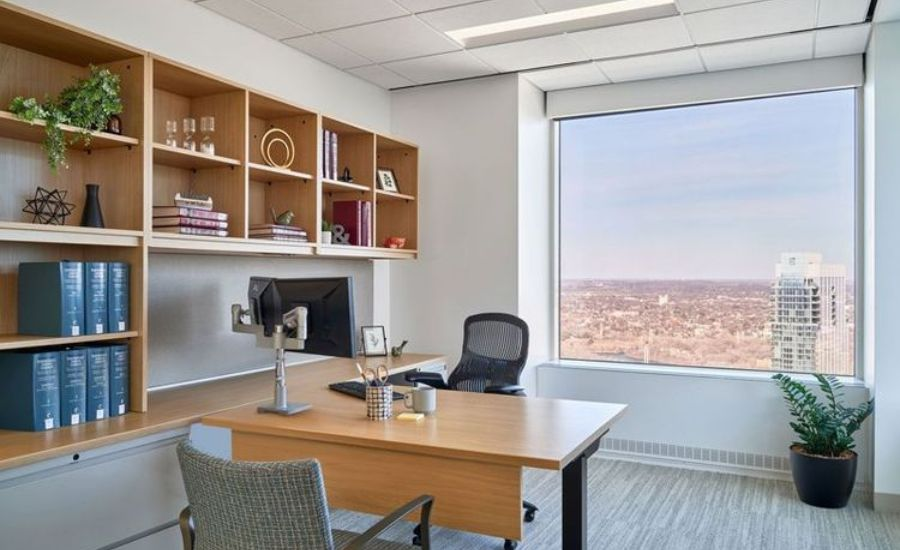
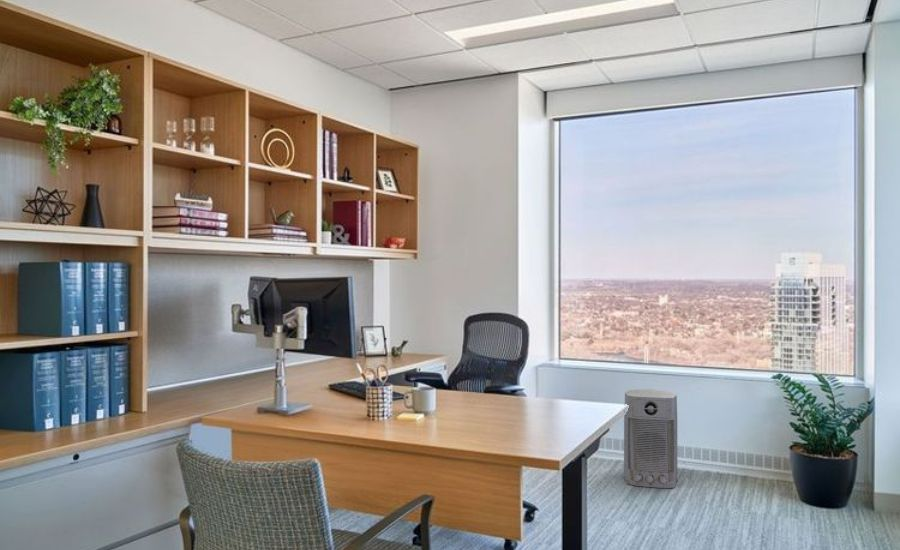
+ air purifier (650, 436)
